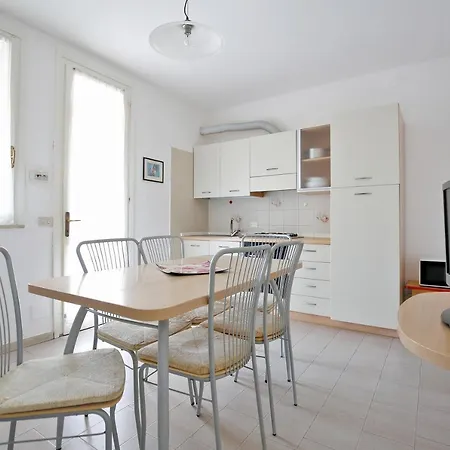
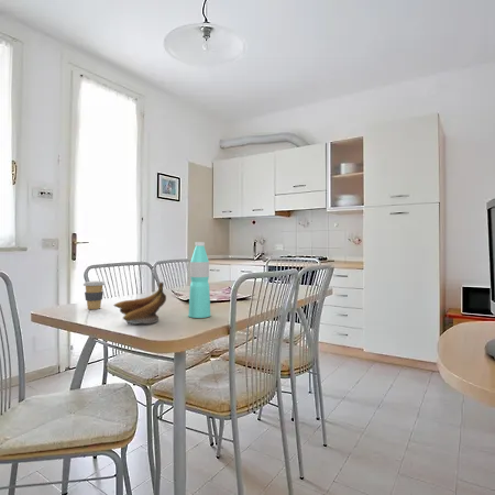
+ water bottle (199, 278)
+ coffee cup (94, 295)
+ banana (141, 302)
